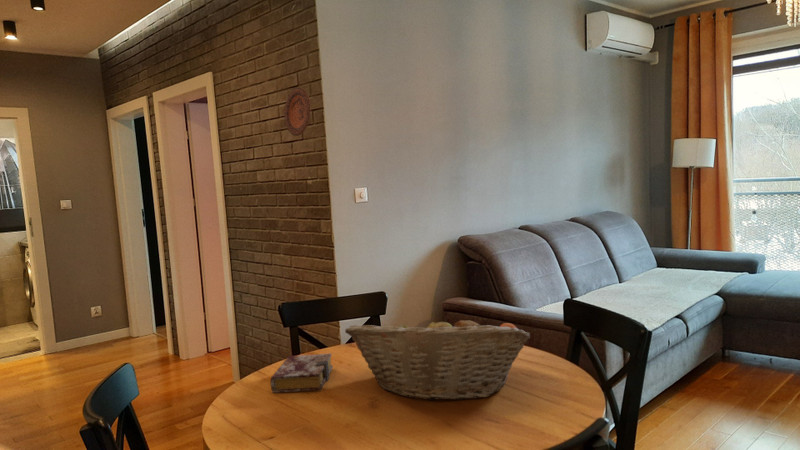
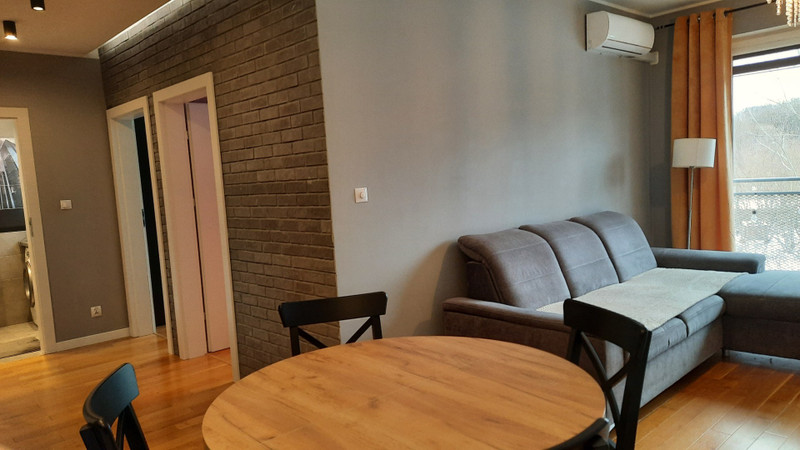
- fruit basket (436, 346)
- decorative plate (297, 111)
- book (303, 371)
